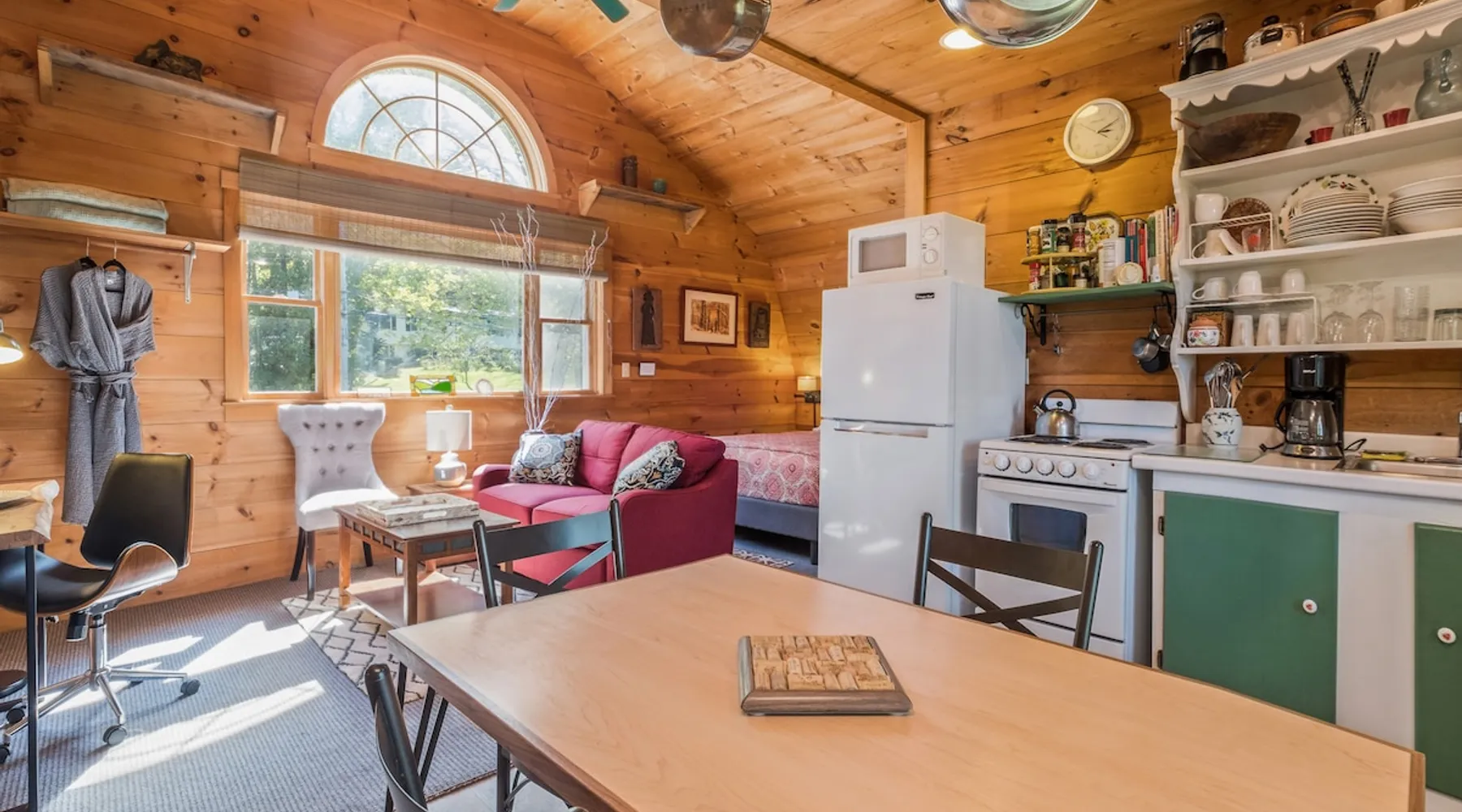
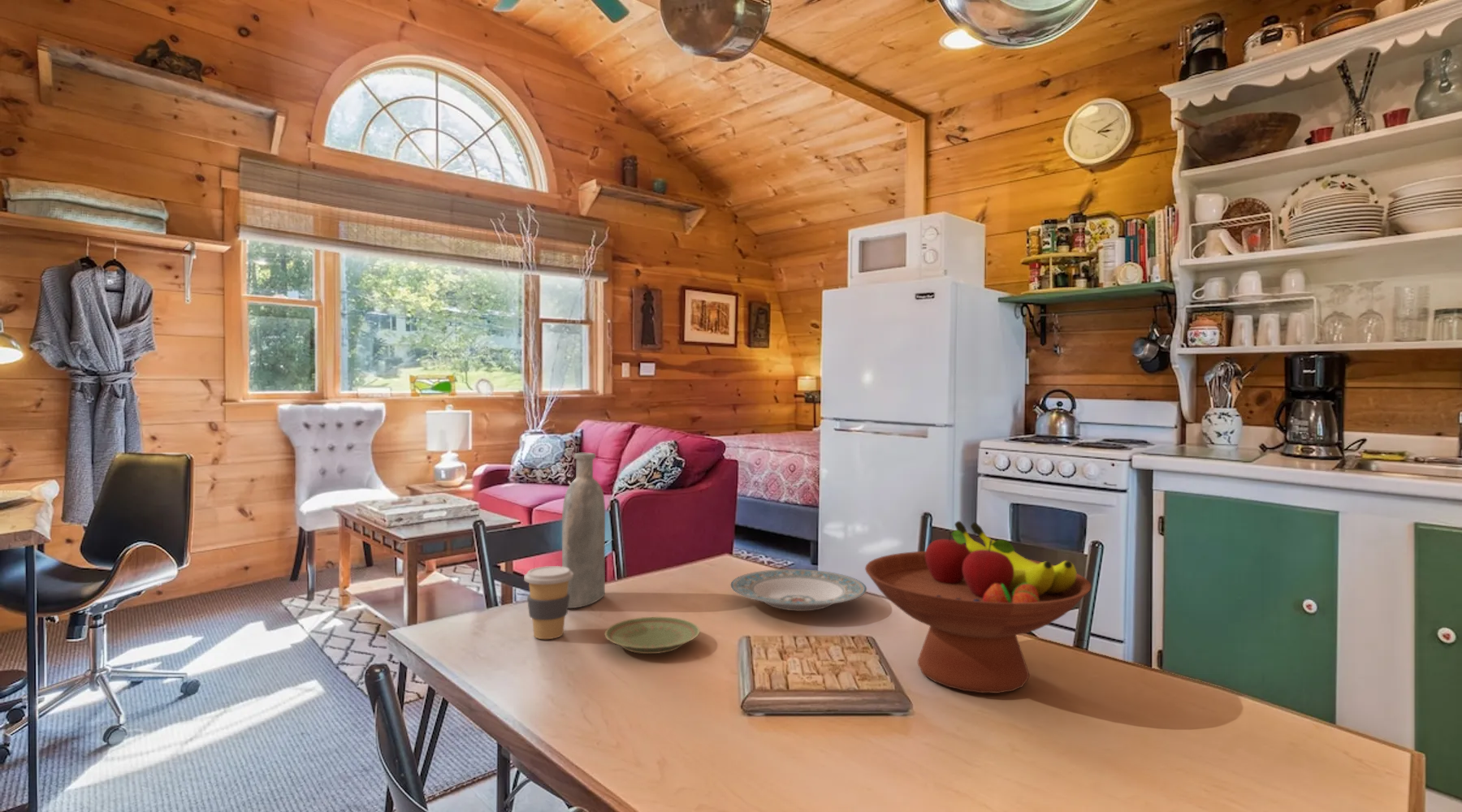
+ bottle (584, 526)
+ fruit bowl (972, 603)
+ coffee cup (548, 603)
+ plate (652, 637)
+ plate (798, 593)
